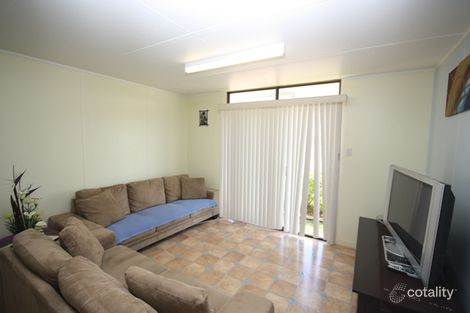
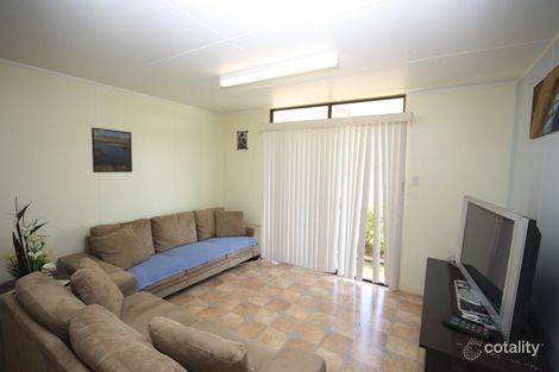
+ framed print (113, 151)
+ remote control (464, 326)
